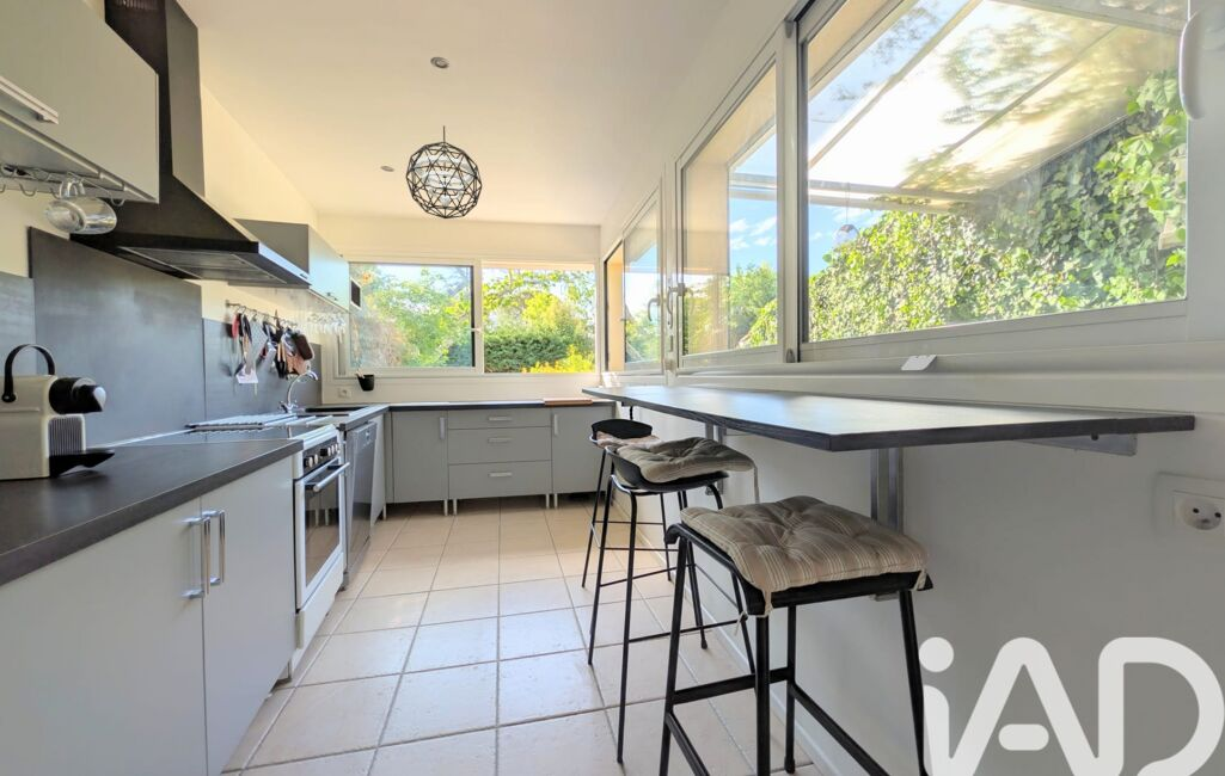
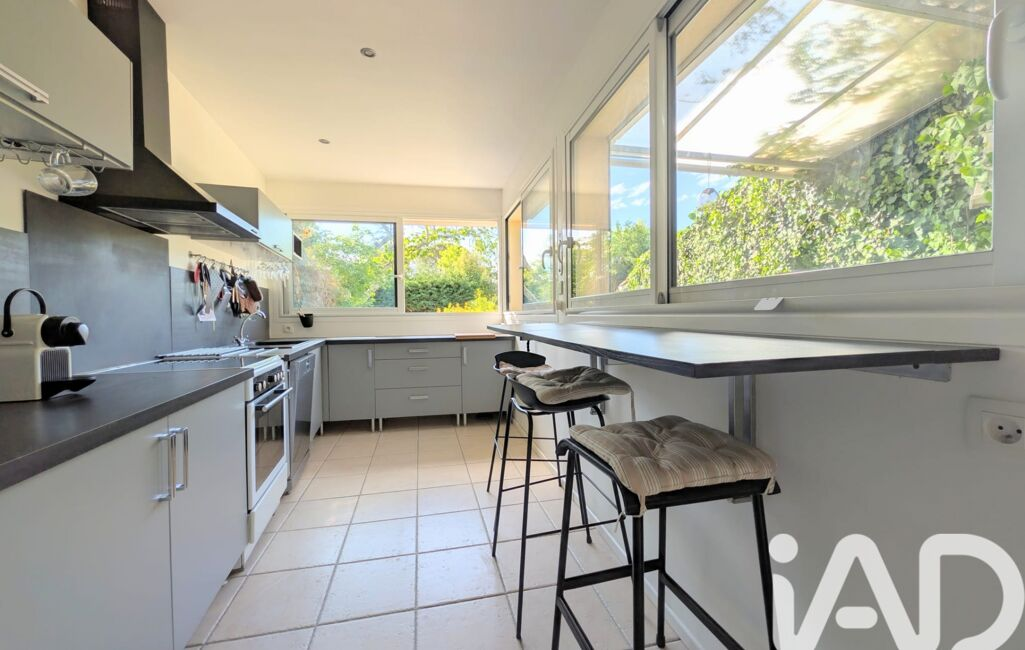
- pendant light (445, 172)
